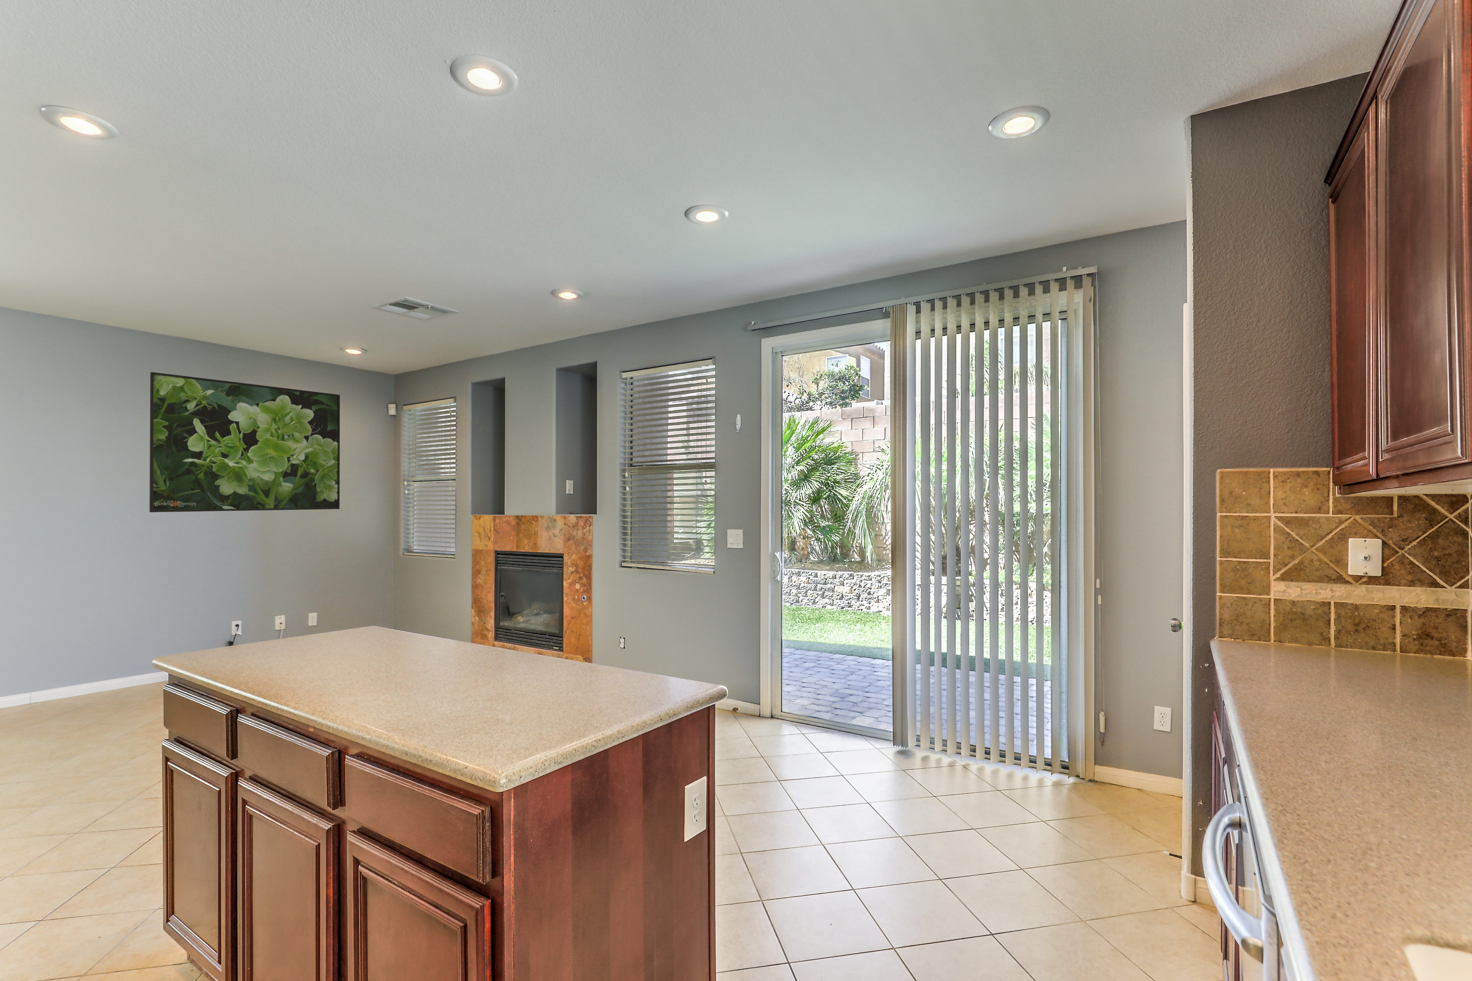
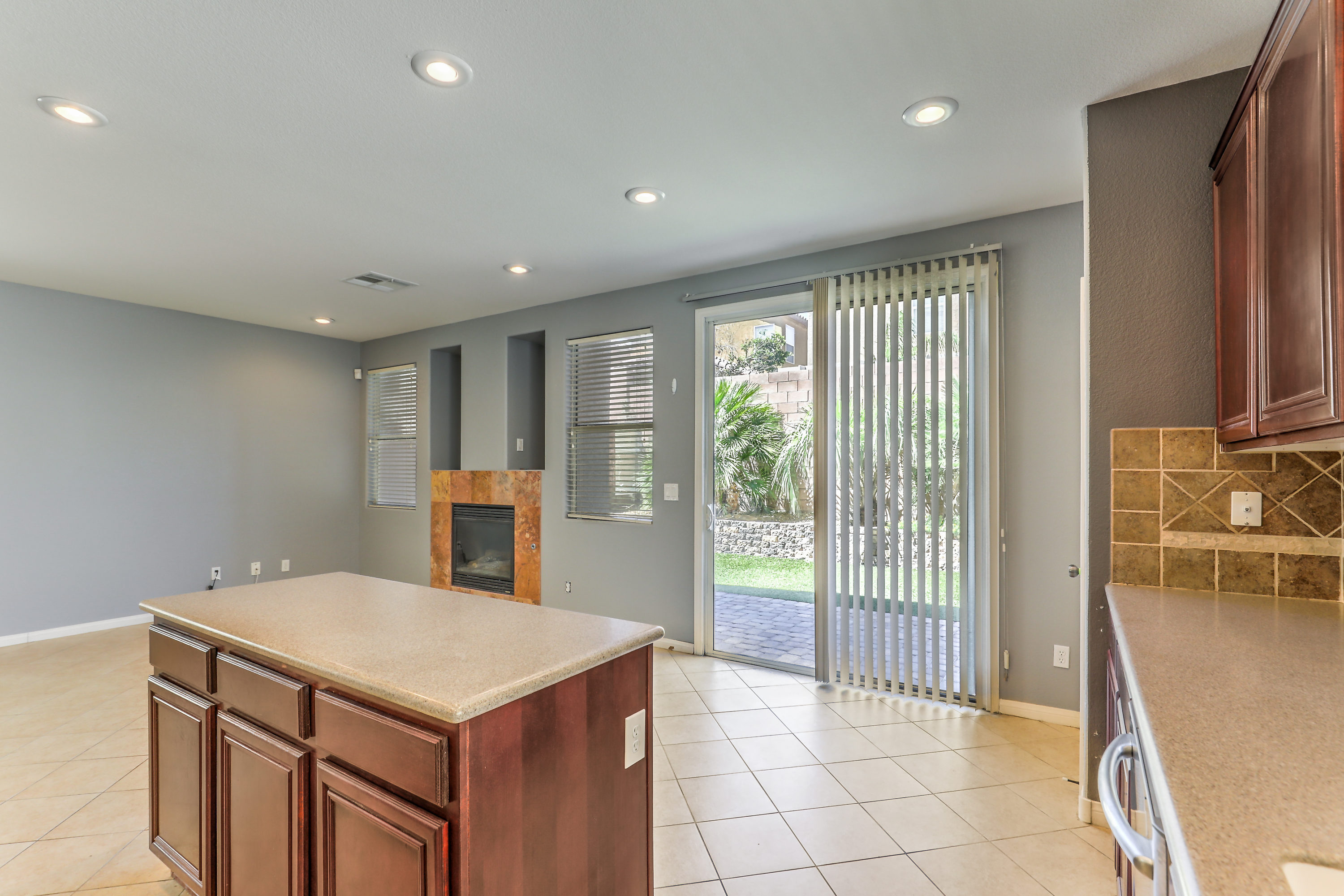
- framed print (254, 448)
